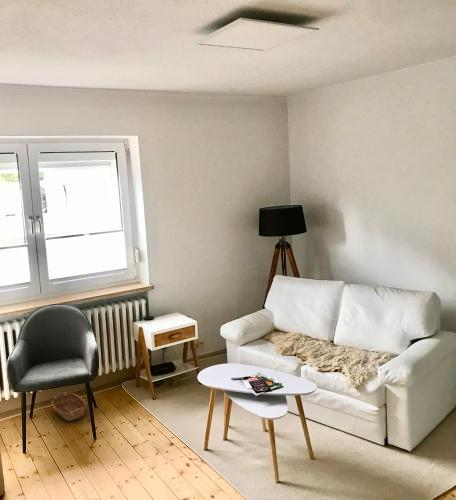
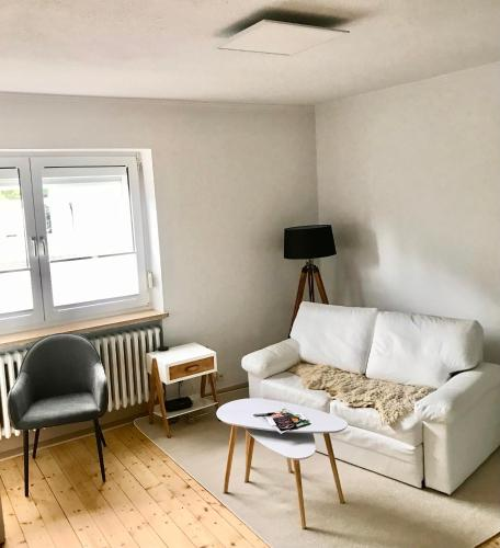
- basket (68, 404)
